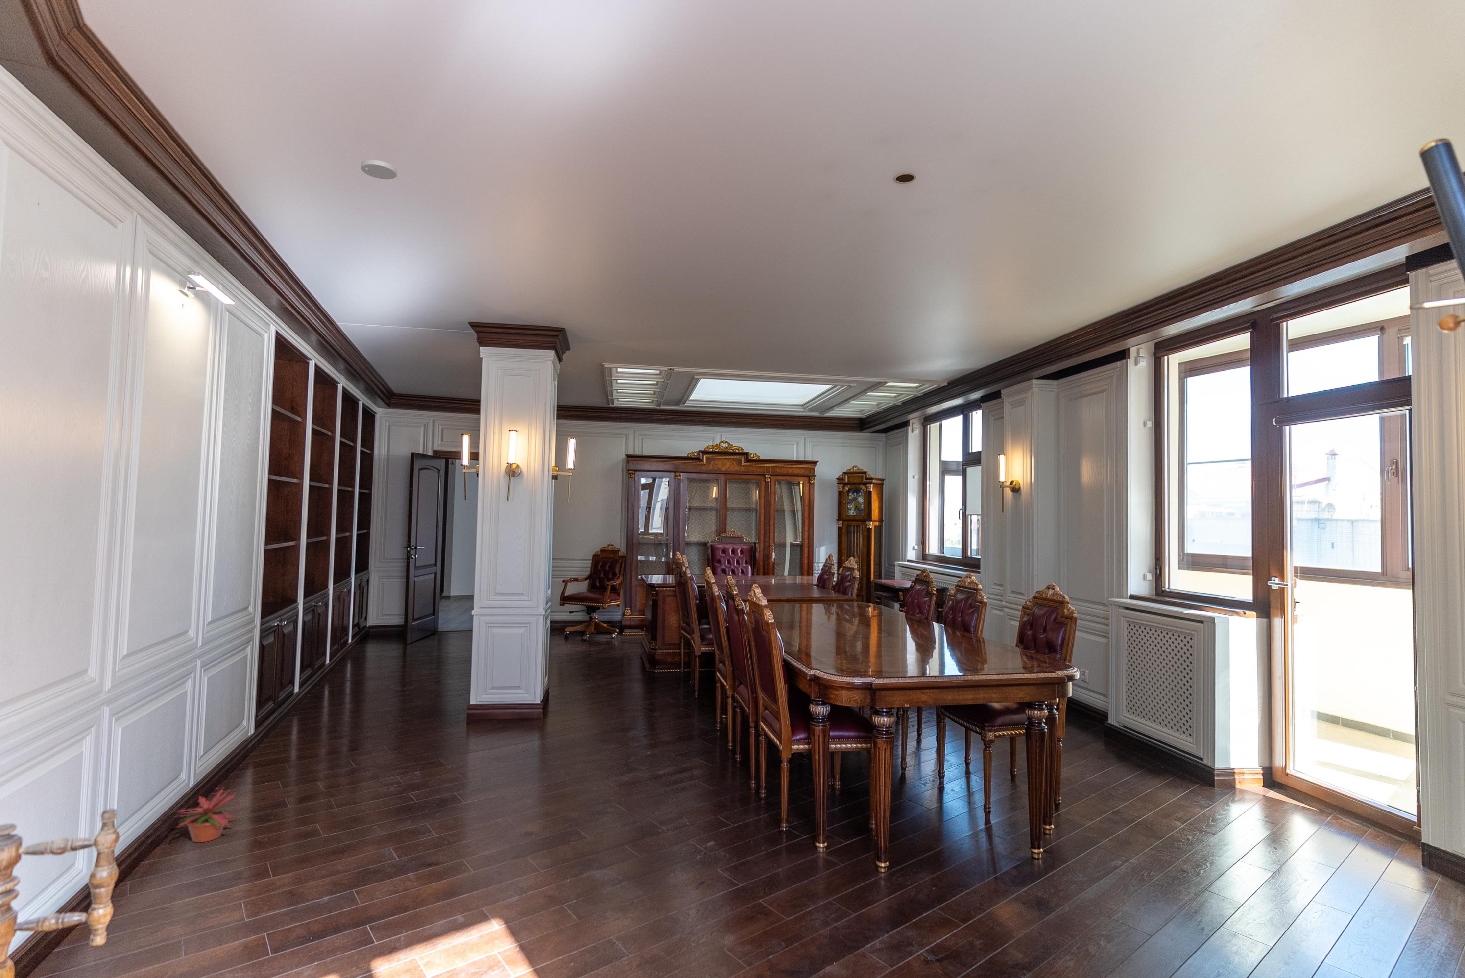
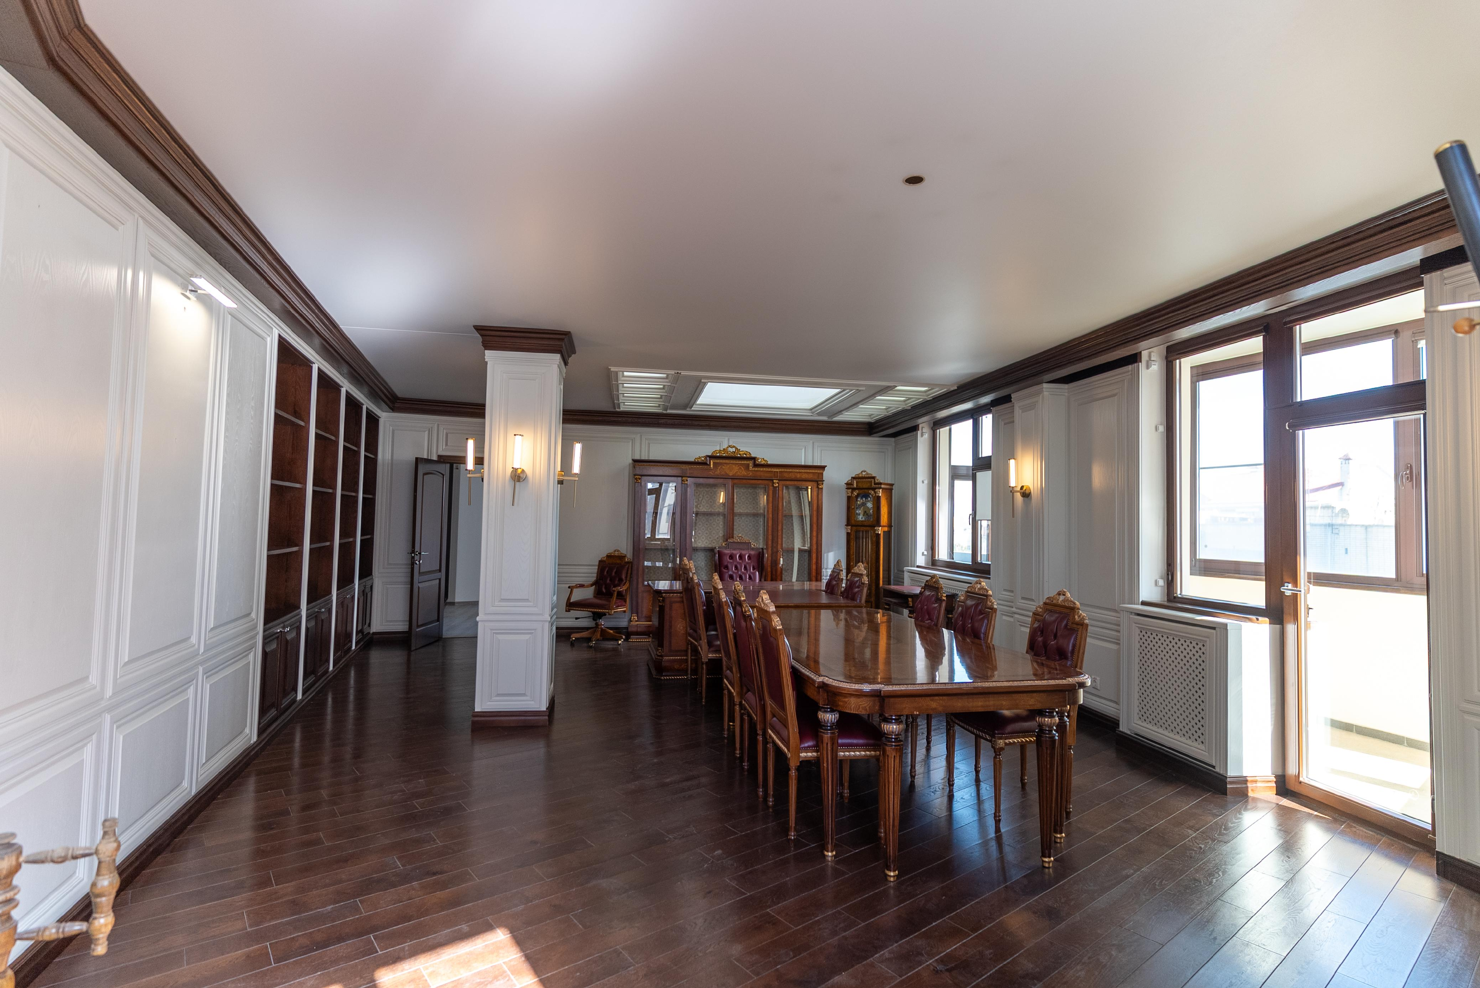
- potted plant (209, 811)
- smoke detector (379, 169)
